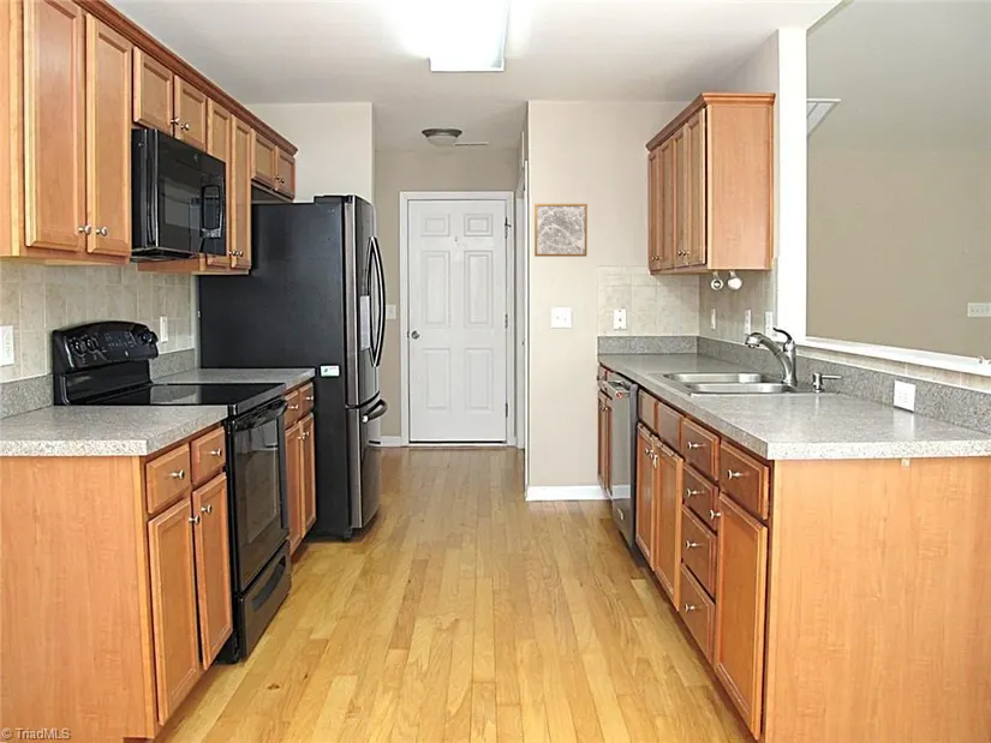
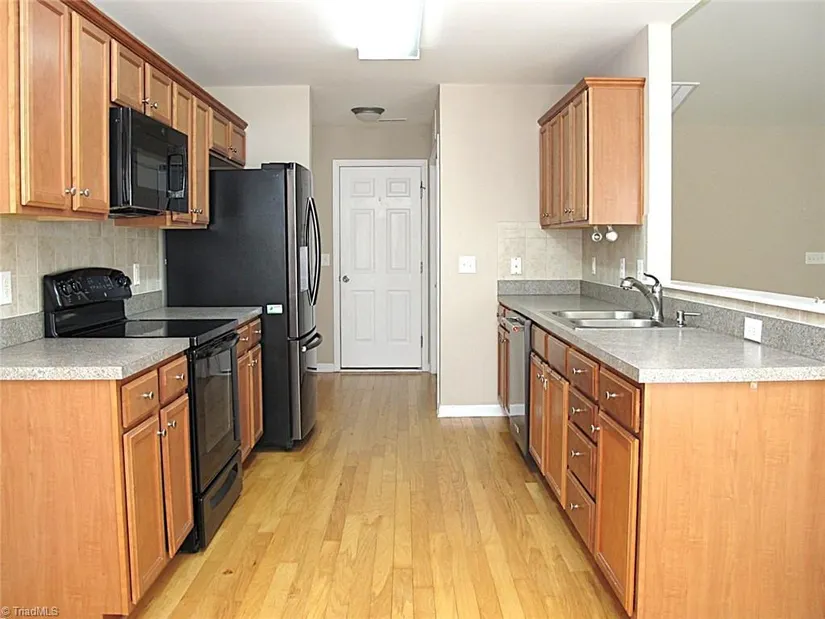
- wall art (560, 229)
